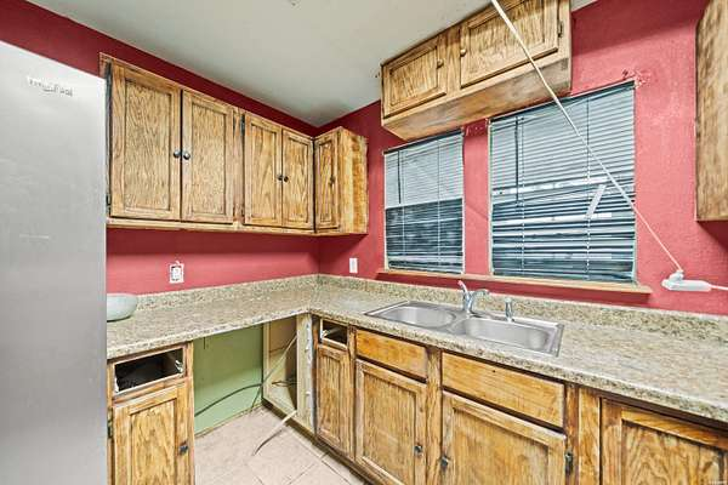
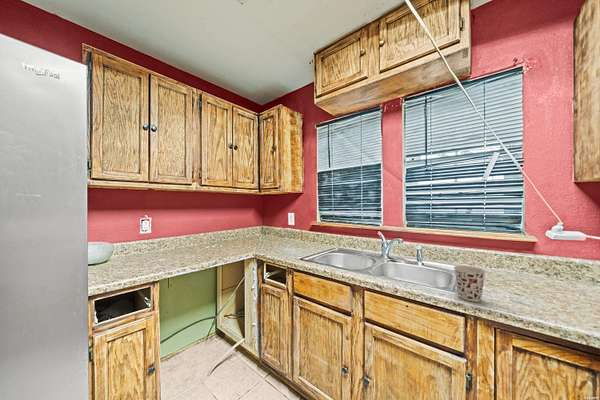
+ cup (469, 283)
